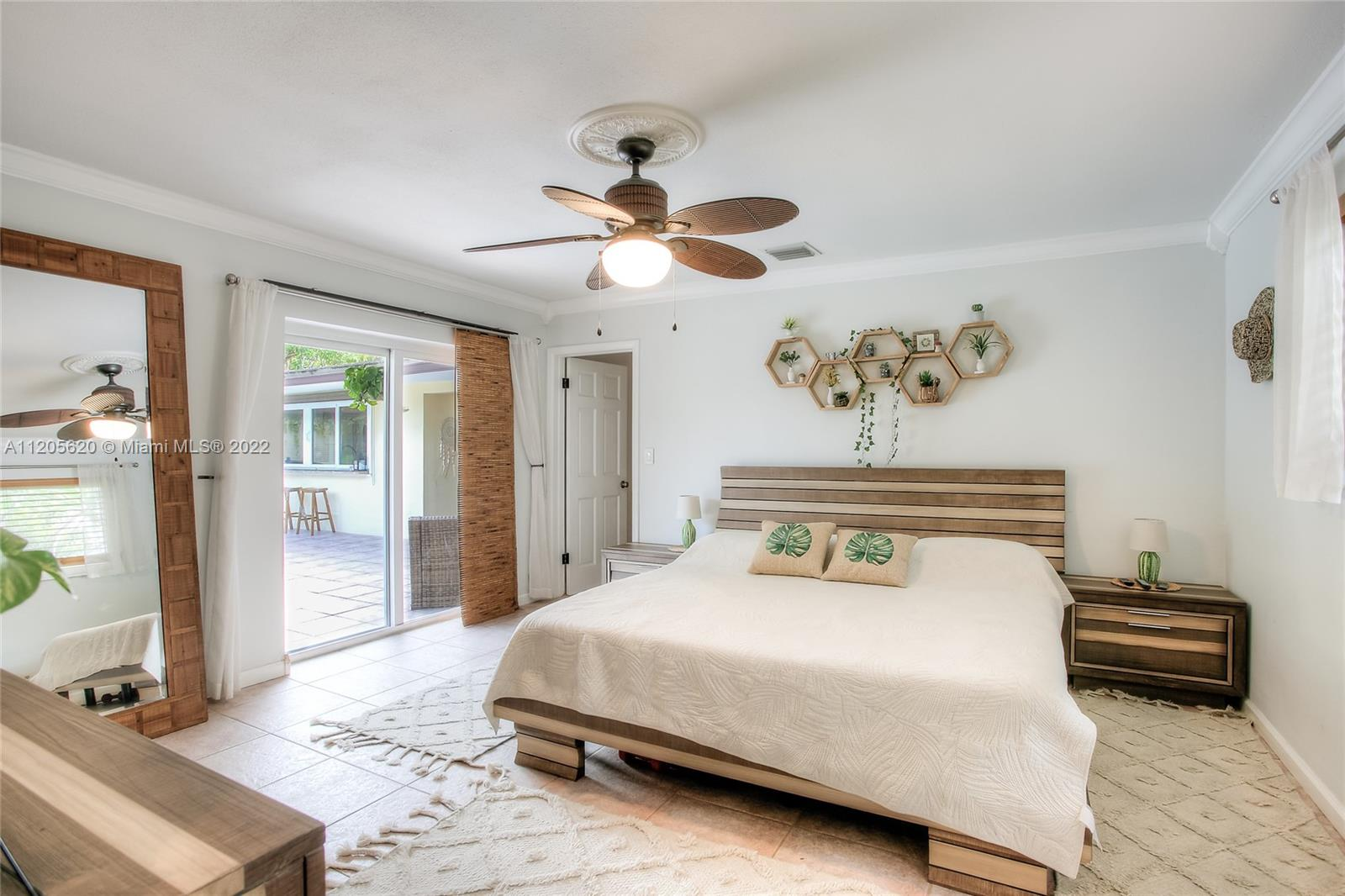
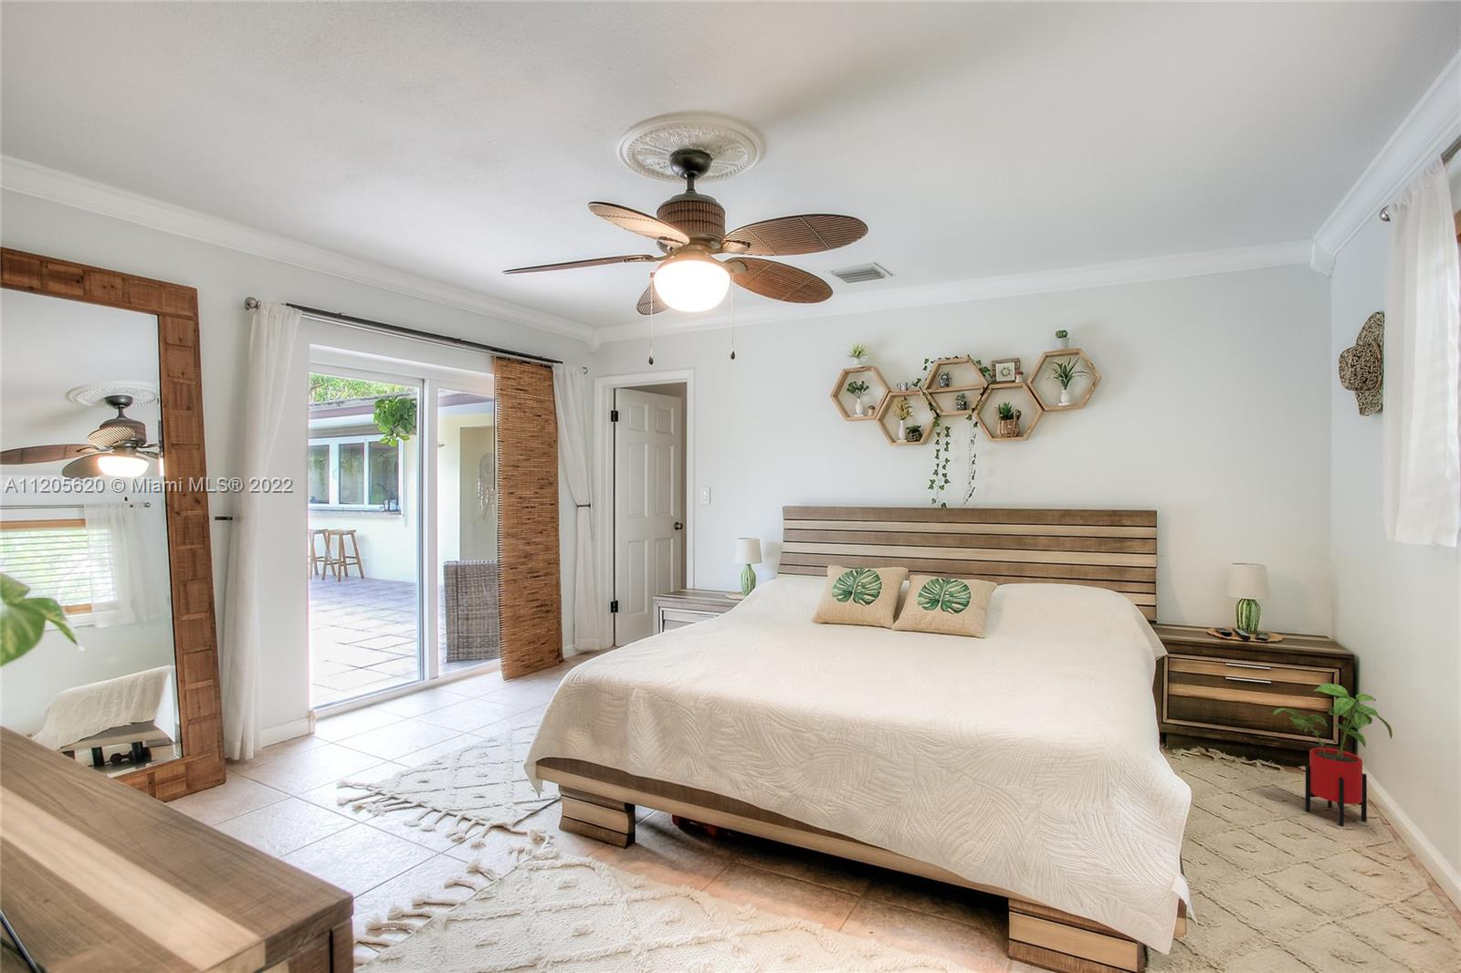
+ house plant (1333, 749)
